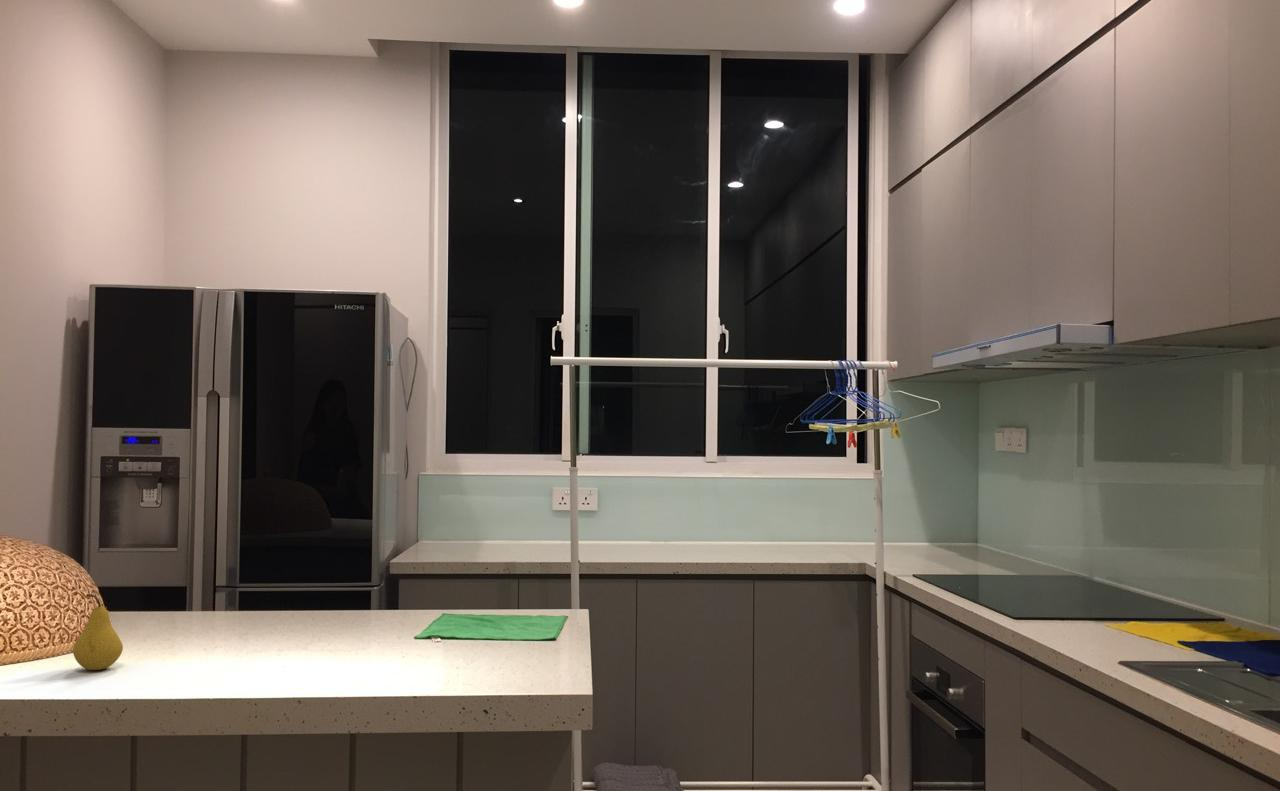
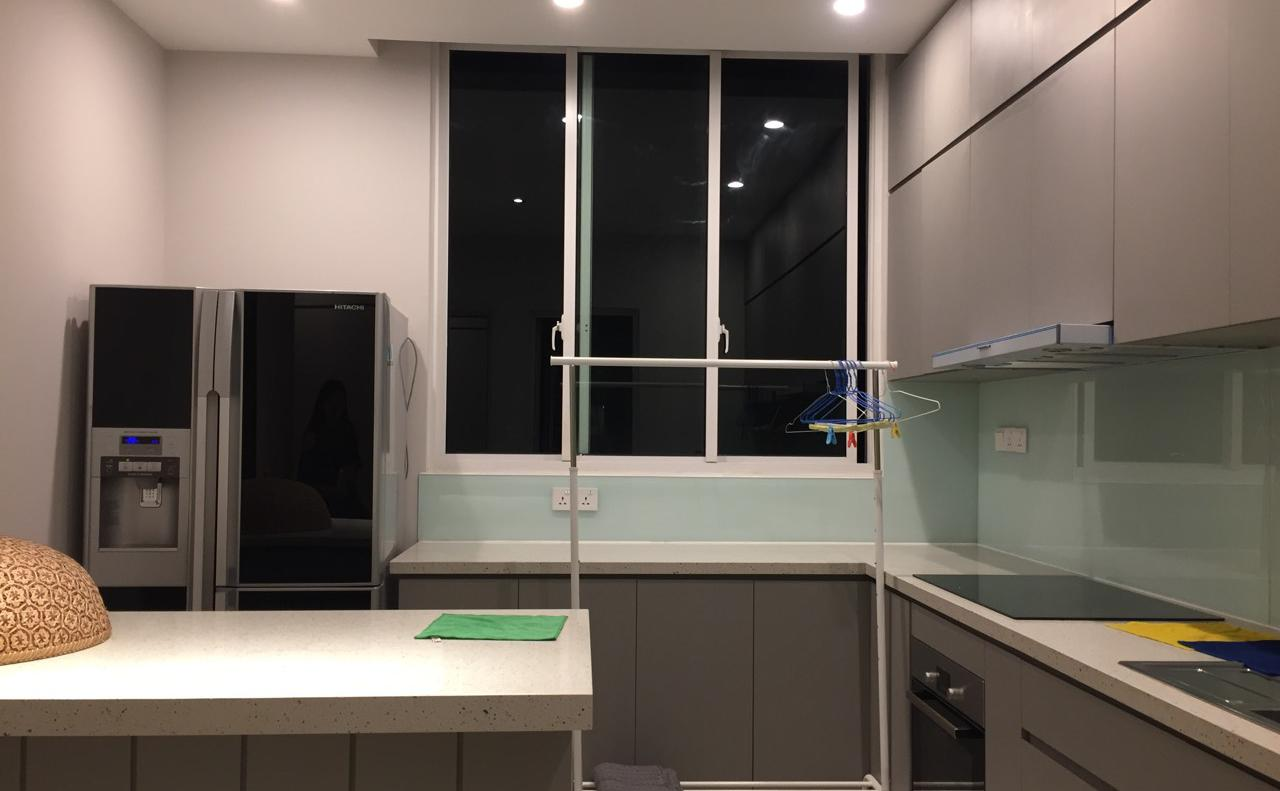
- fruit (98, 629)
